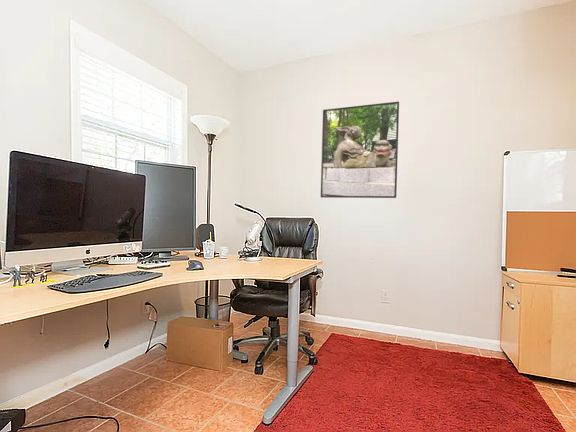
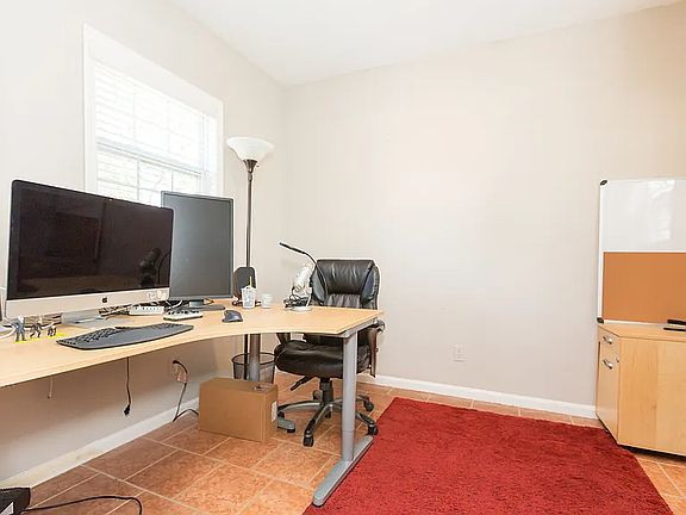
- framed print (358, 151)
